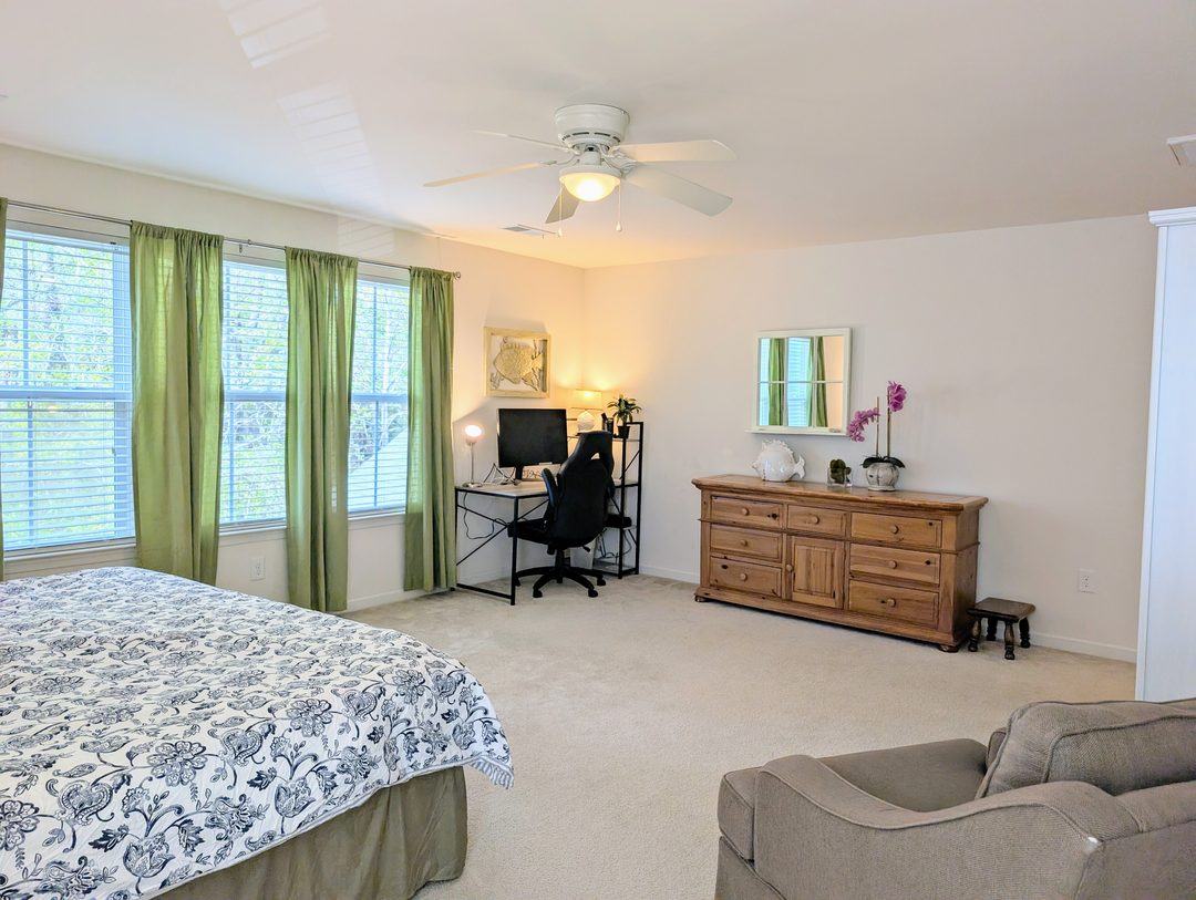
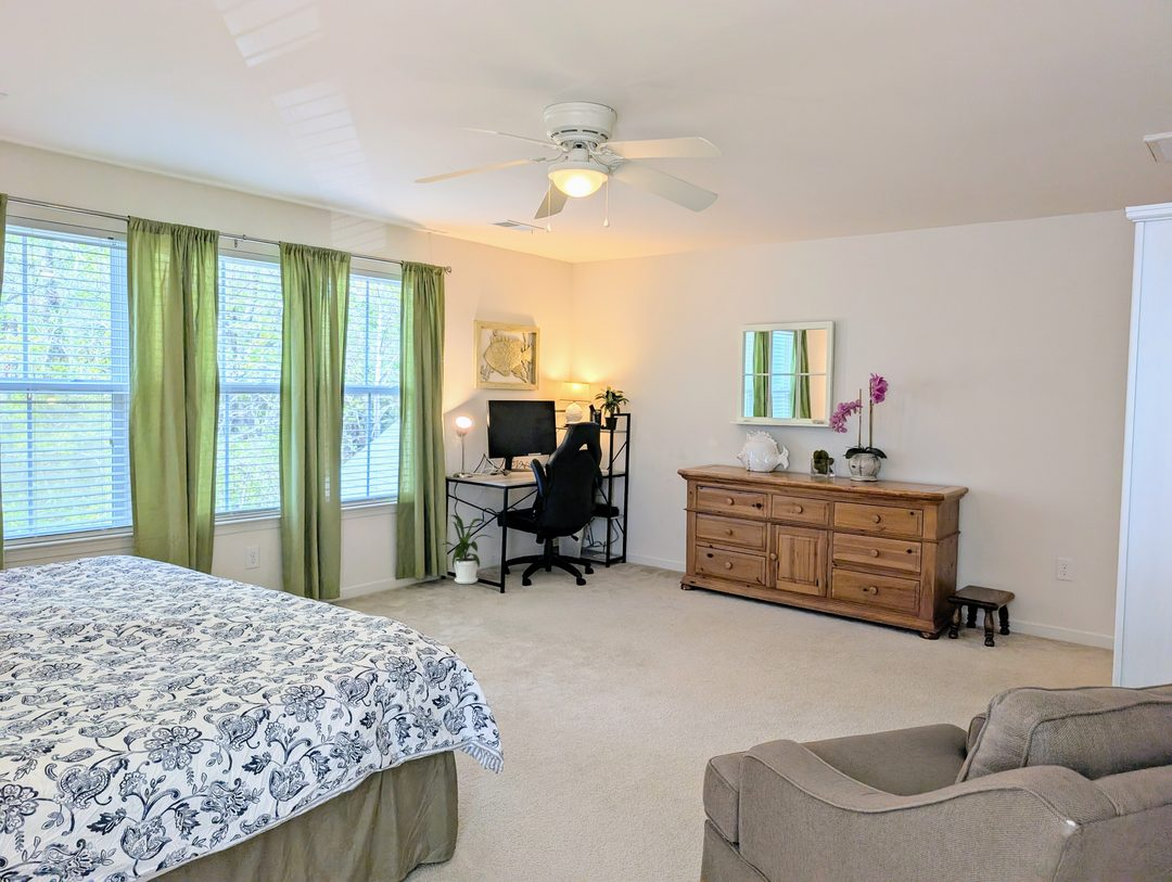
+ house plant (464, 547)
